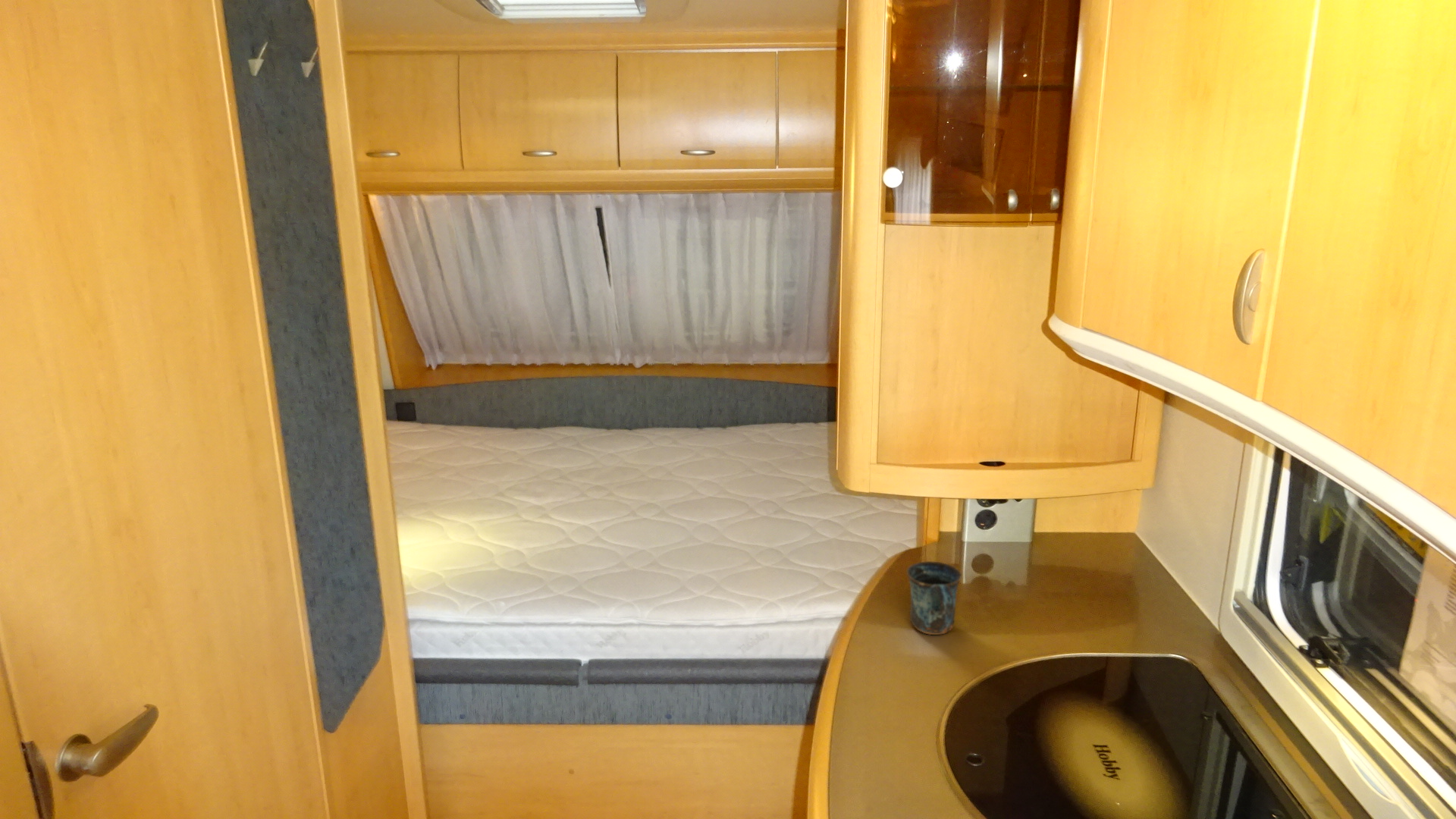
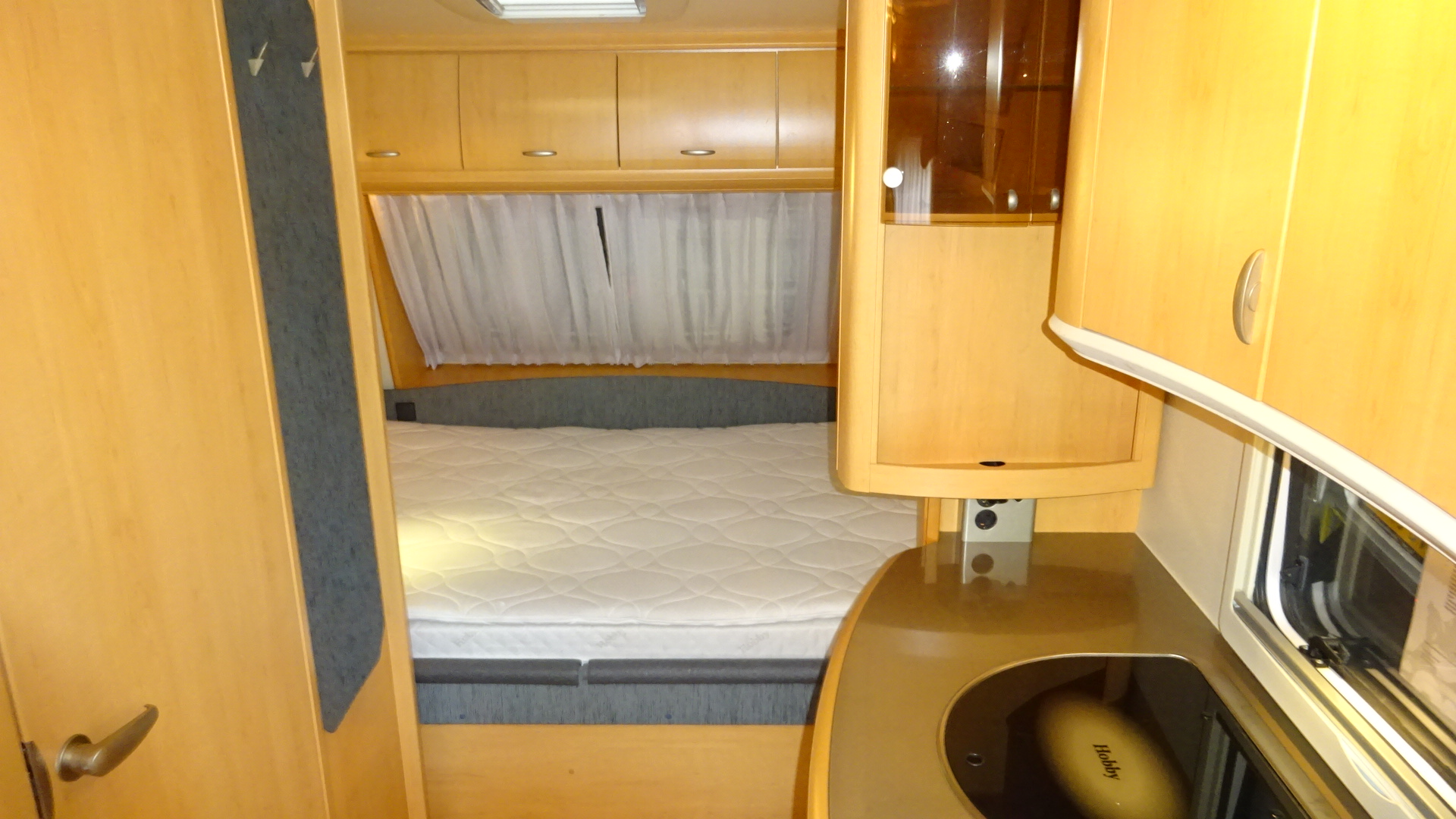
- mug (930, 603)
